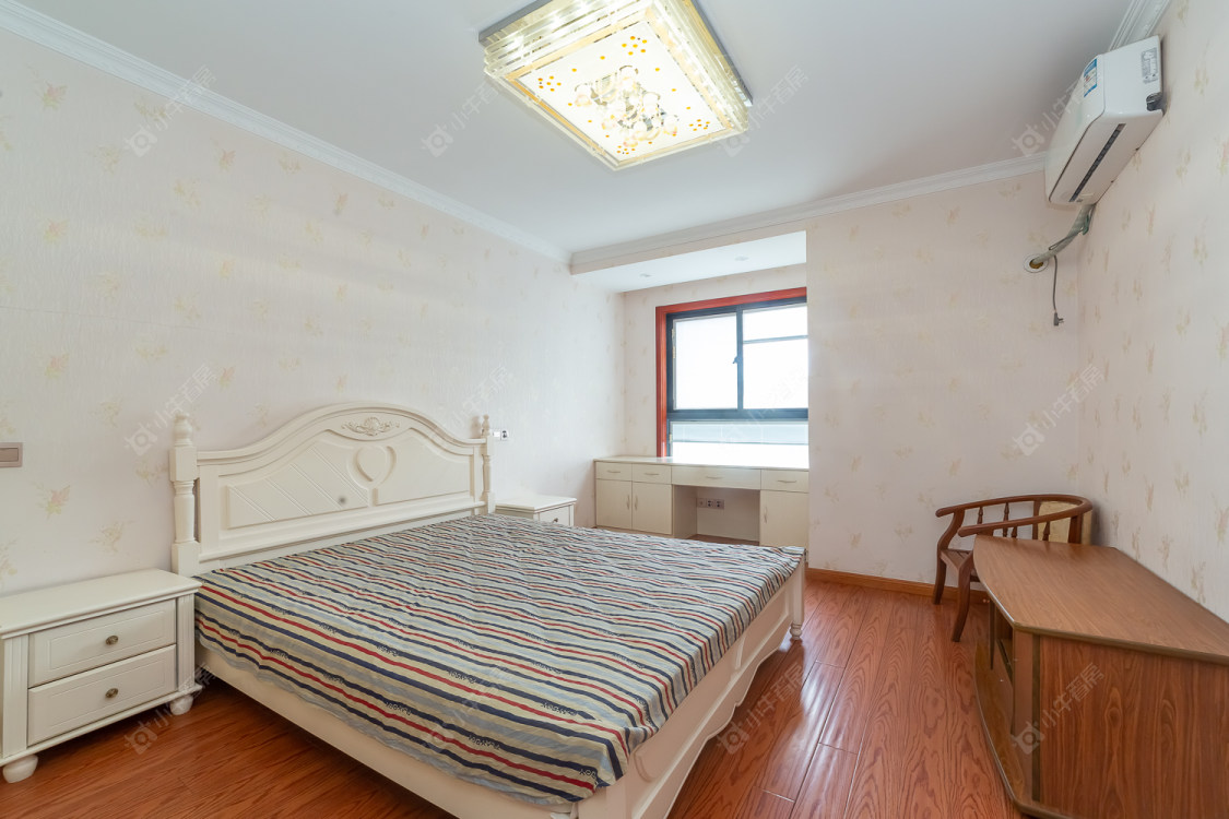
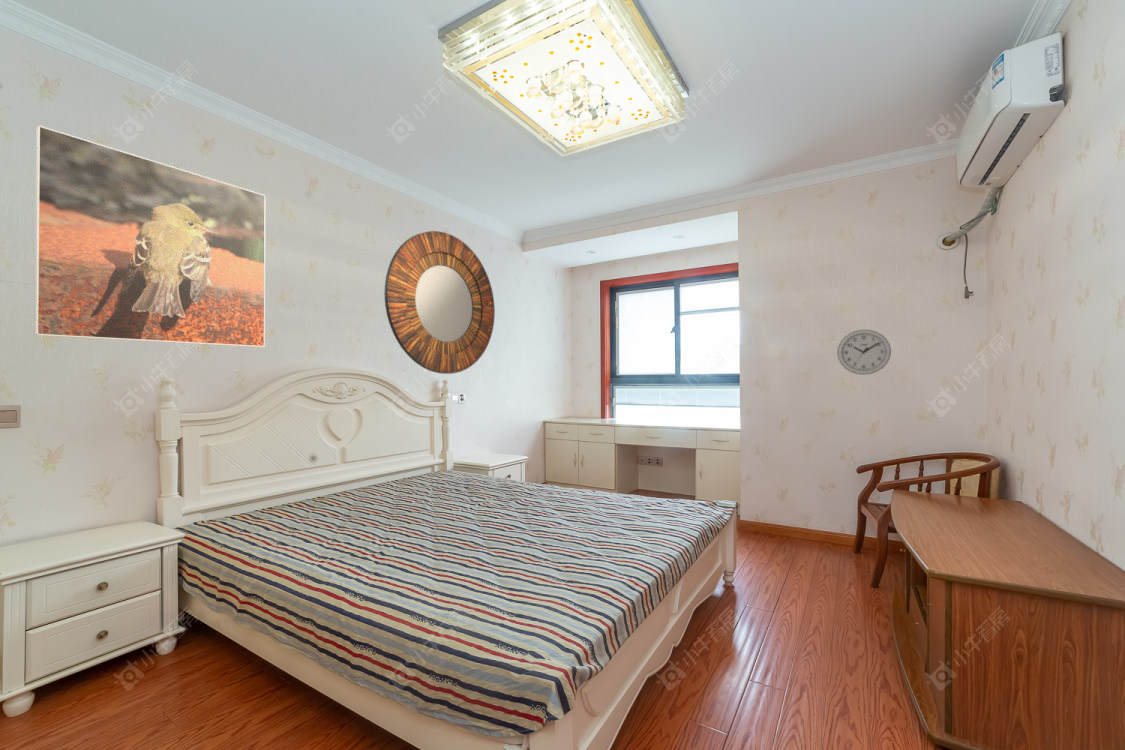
+ wall clock (863, 352)
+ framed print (168, 254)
+ home mirror (446, 303)
